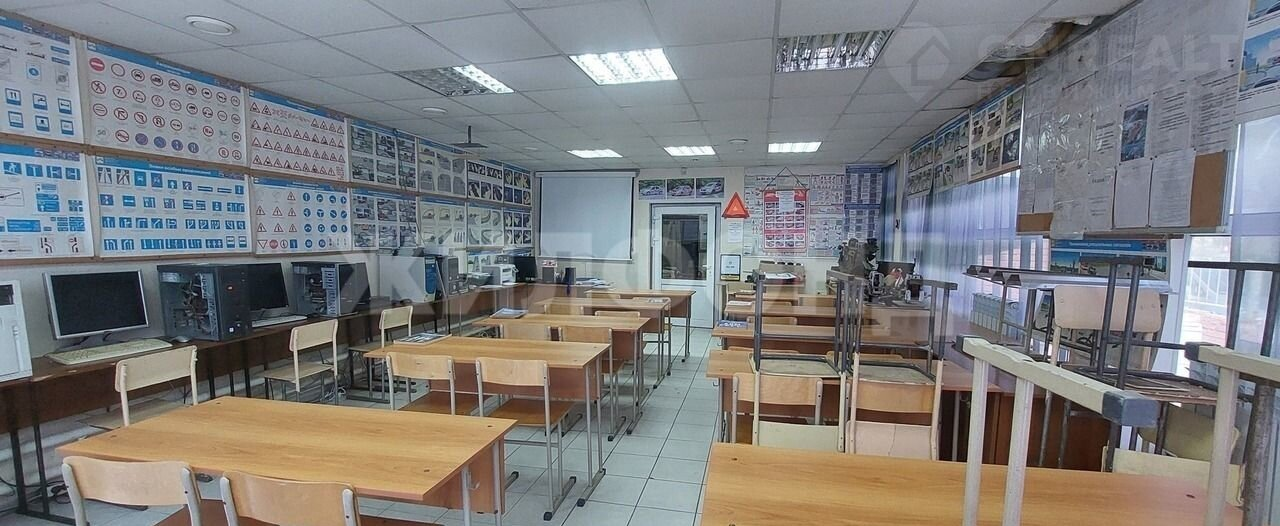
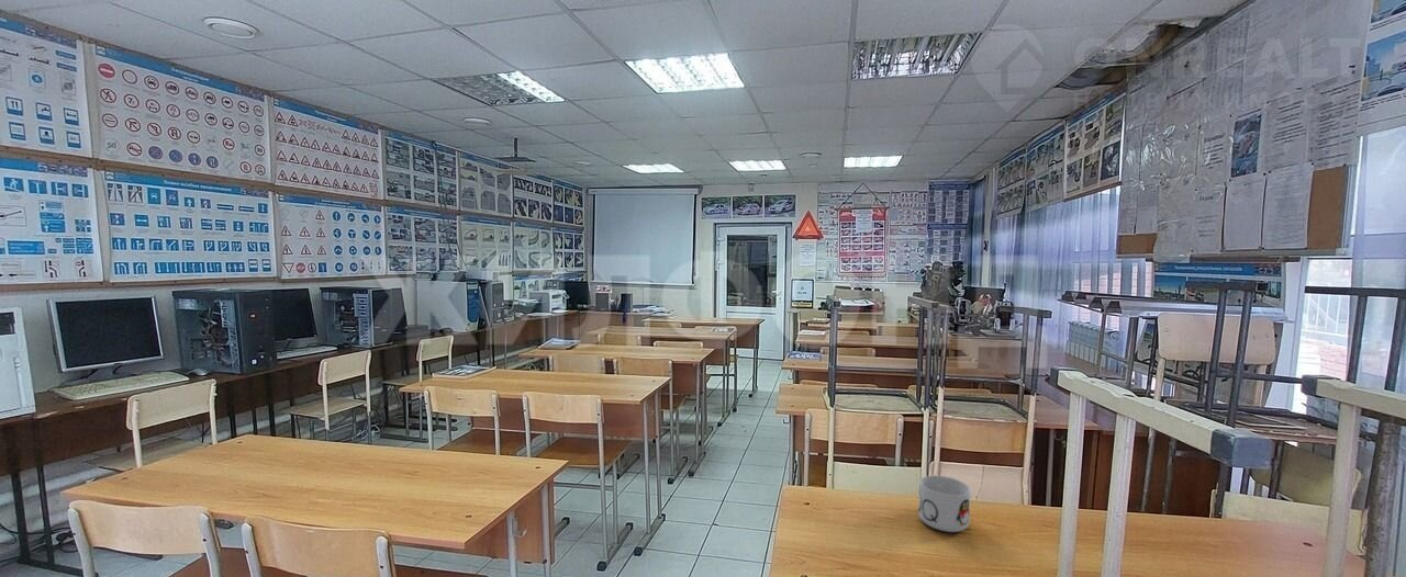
+ mug (945, 499)
